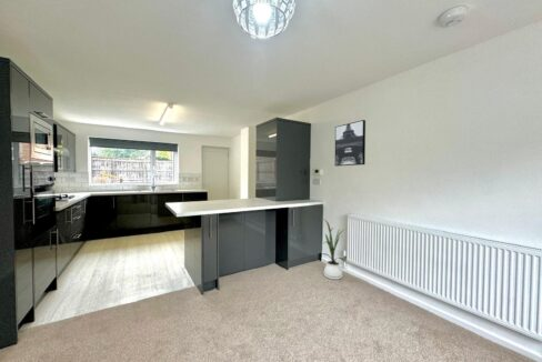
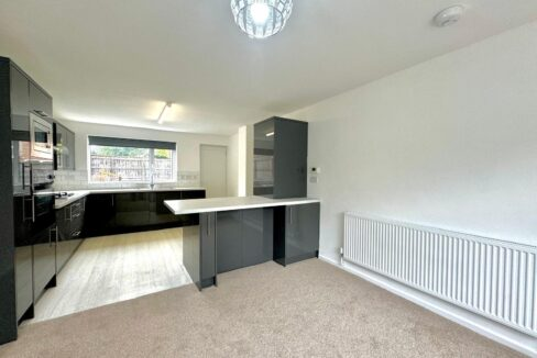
- wall art (349, 144)
- house plant (332, 248)
